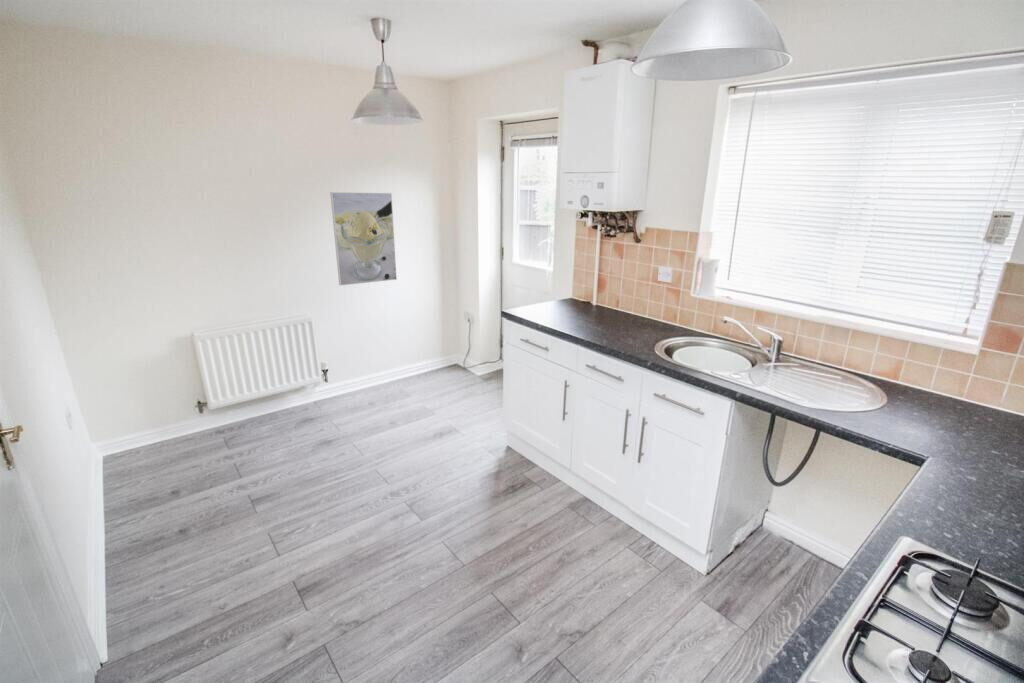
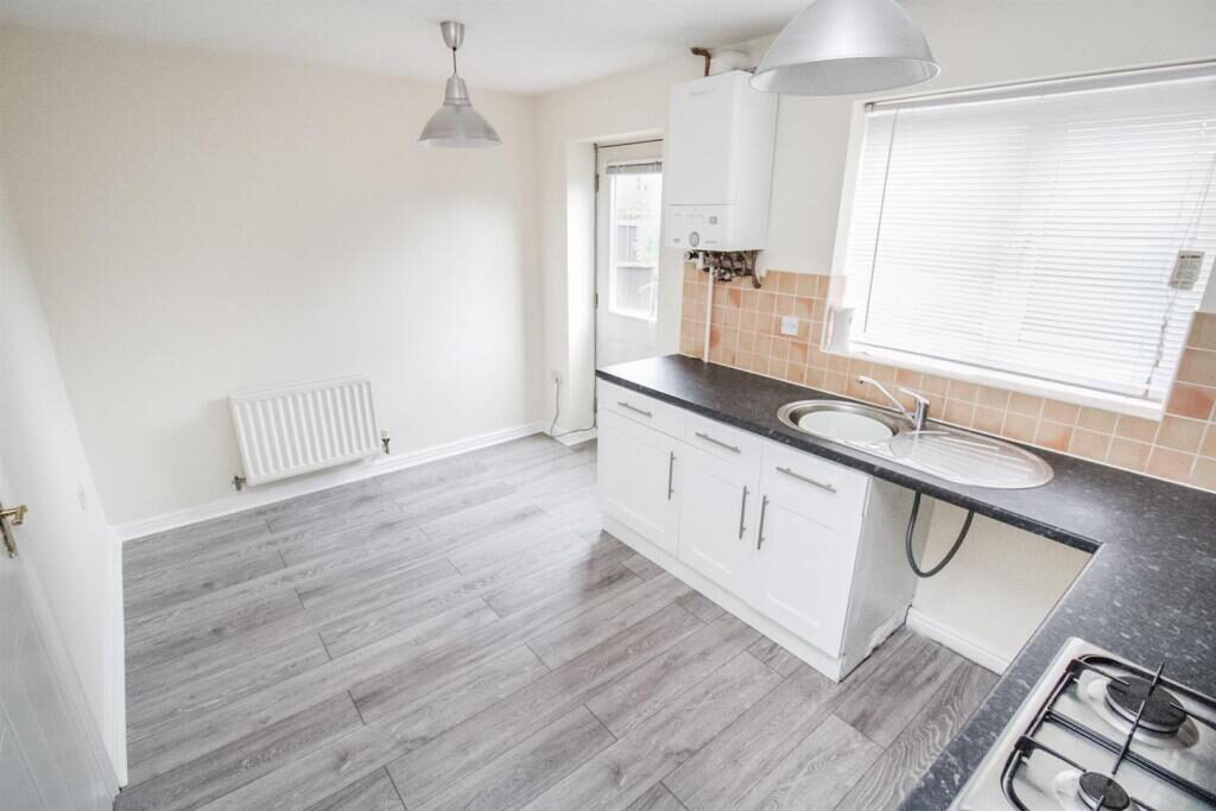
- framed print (365, 238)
